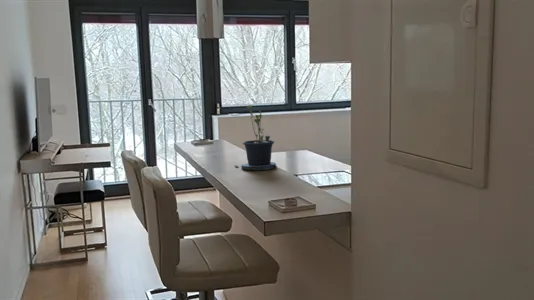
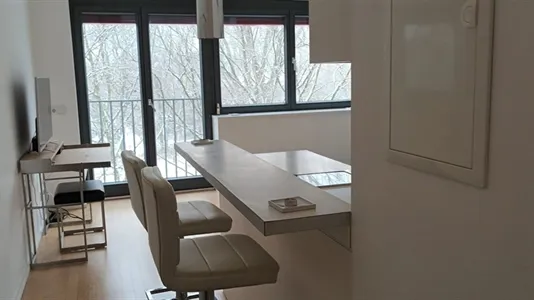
- potted plant (256, 136)
